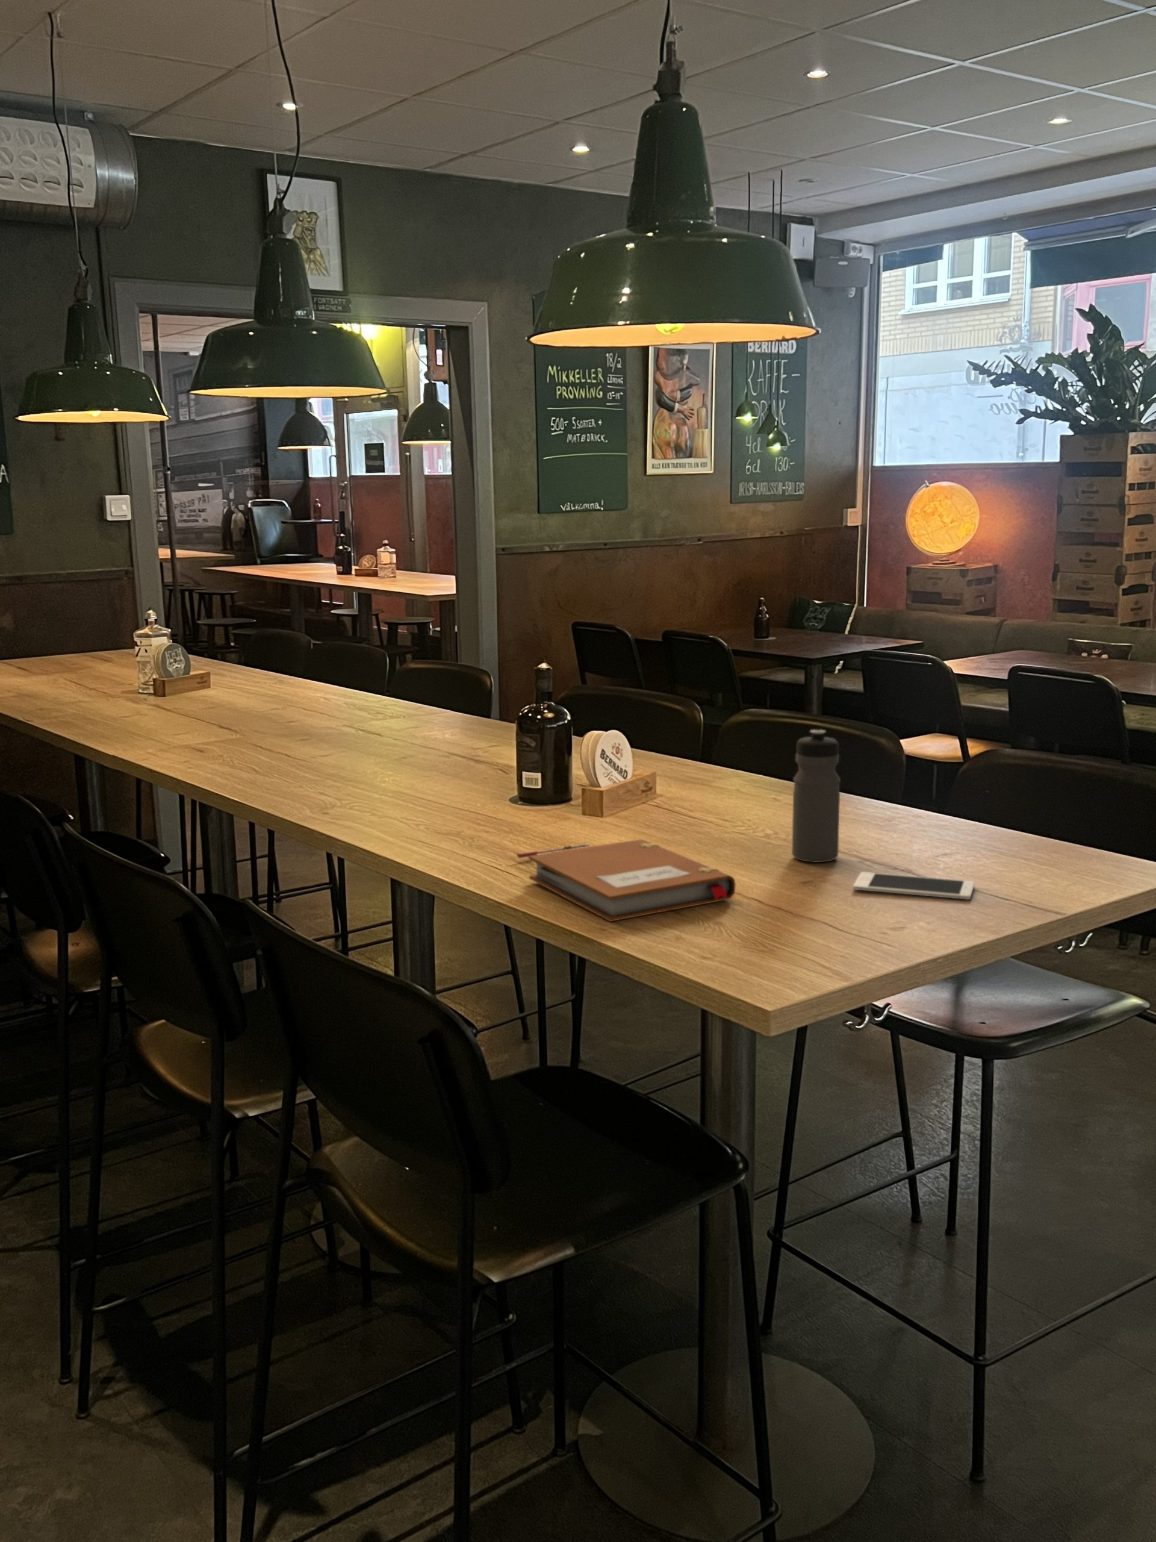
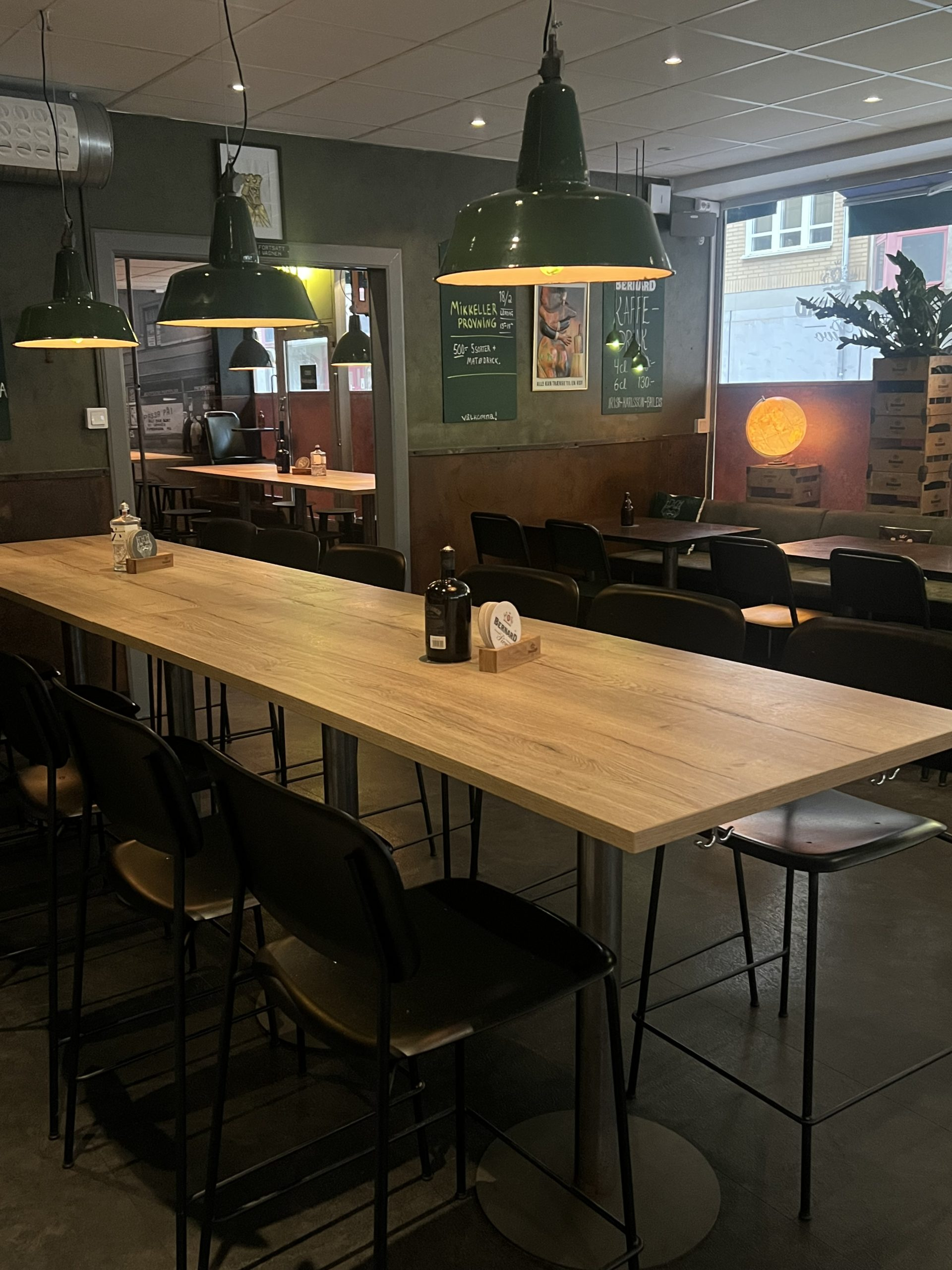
- water bottle (816, 794)
- cell phone (913, 885)
- notebook (633, 878)
- pen (554, 850)
